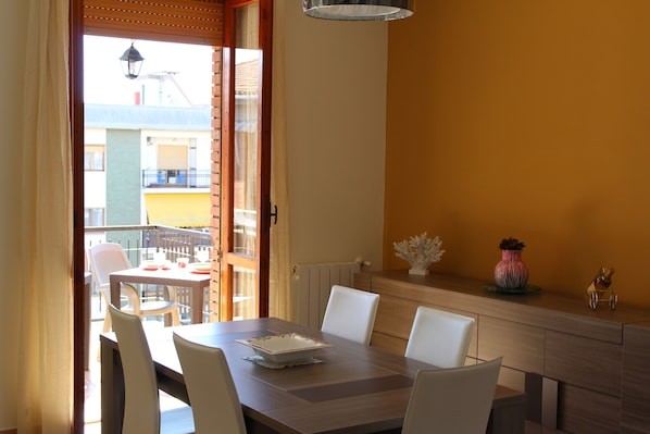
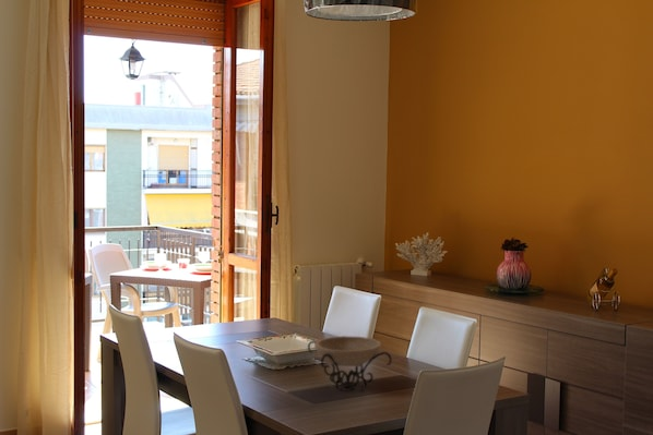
+ decorative bowl (347, 364)
